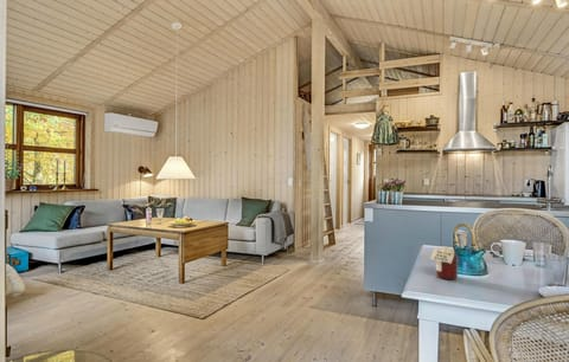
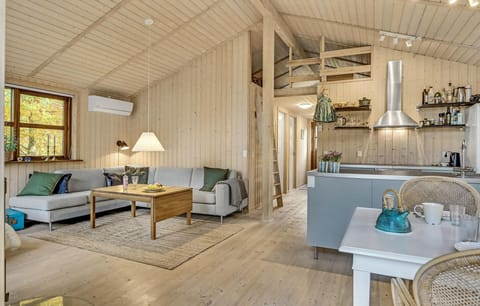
- jar (445, 263)
